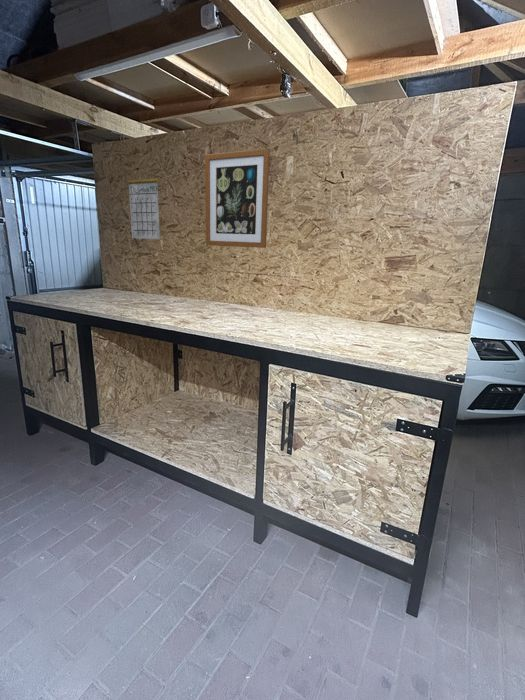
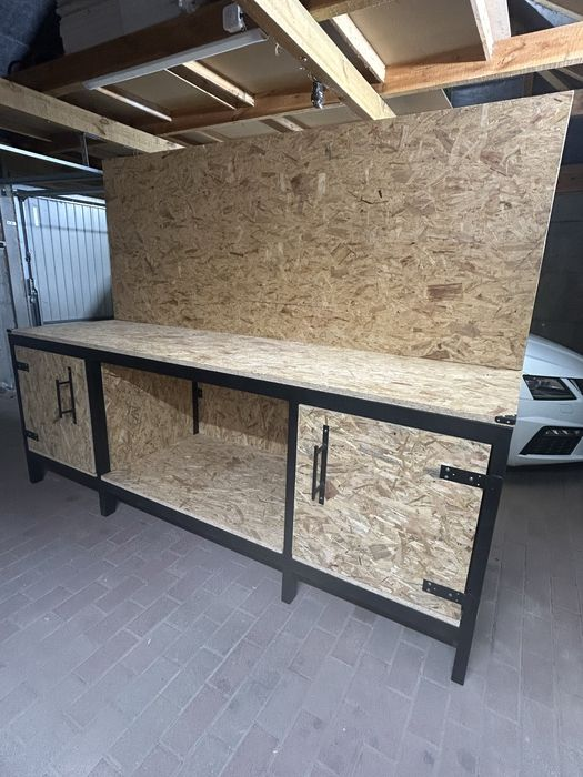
- calendar (143, 202)
- wall art (235, 200)
